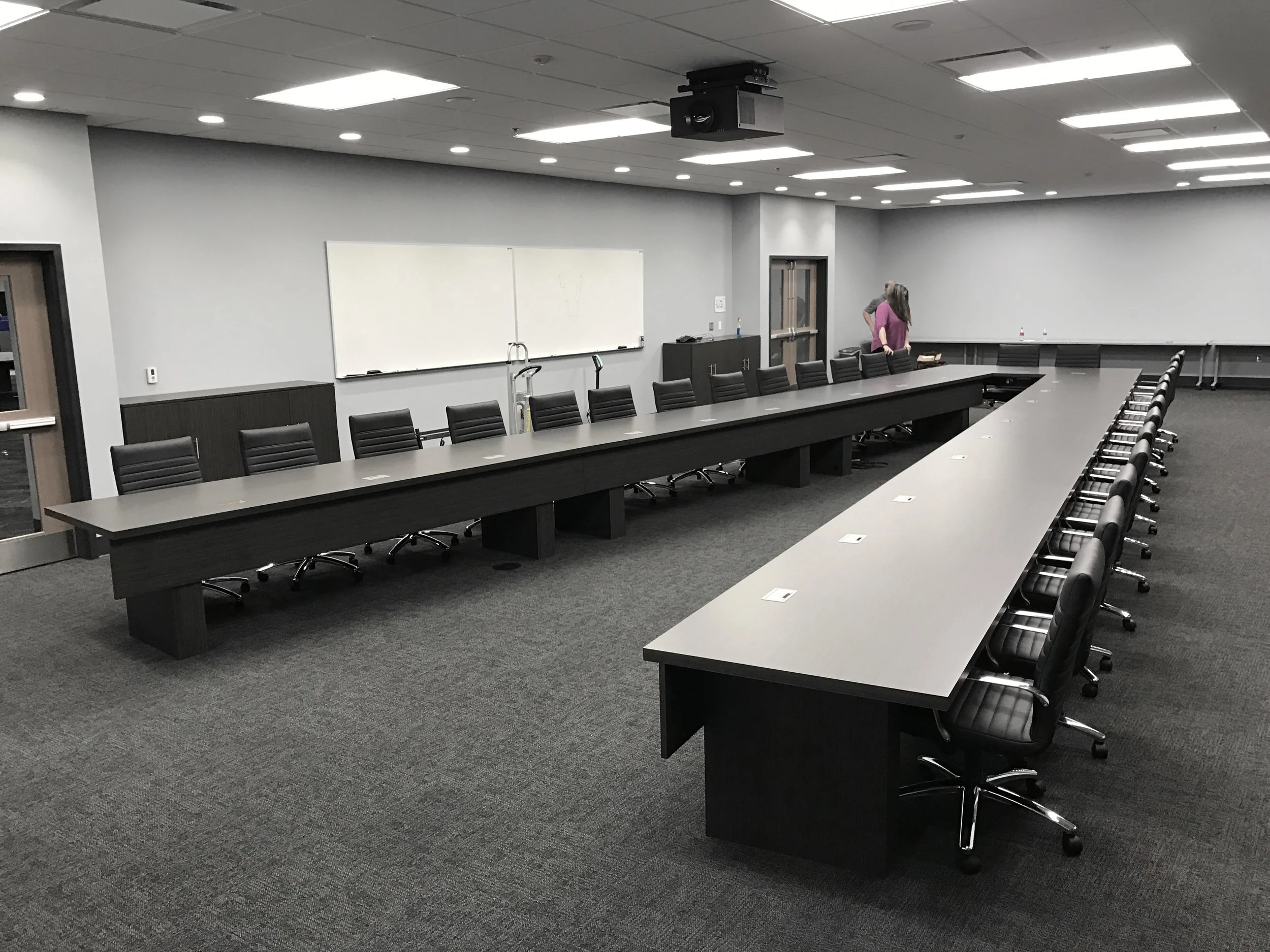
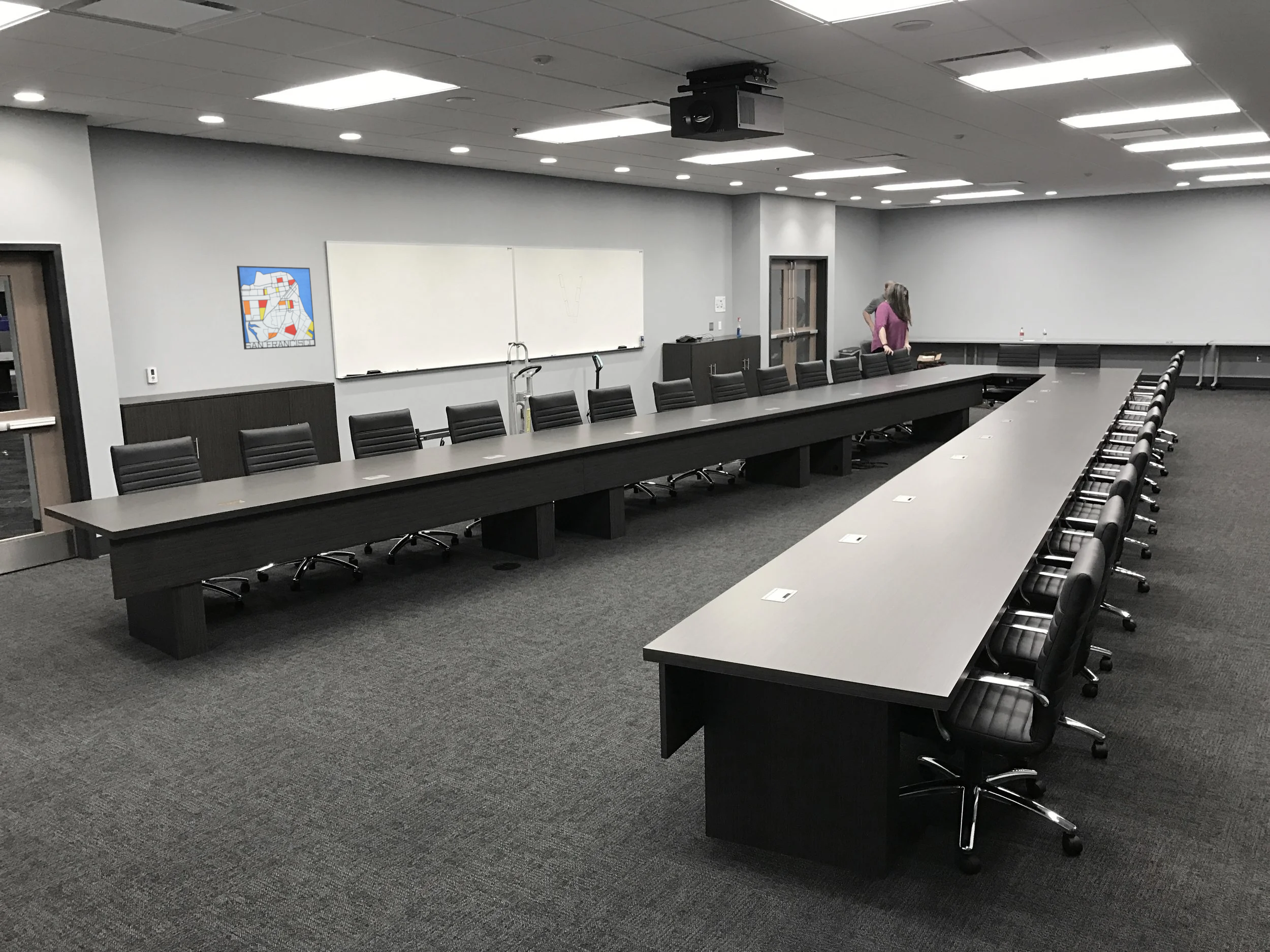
+ wall art (277, 307)
